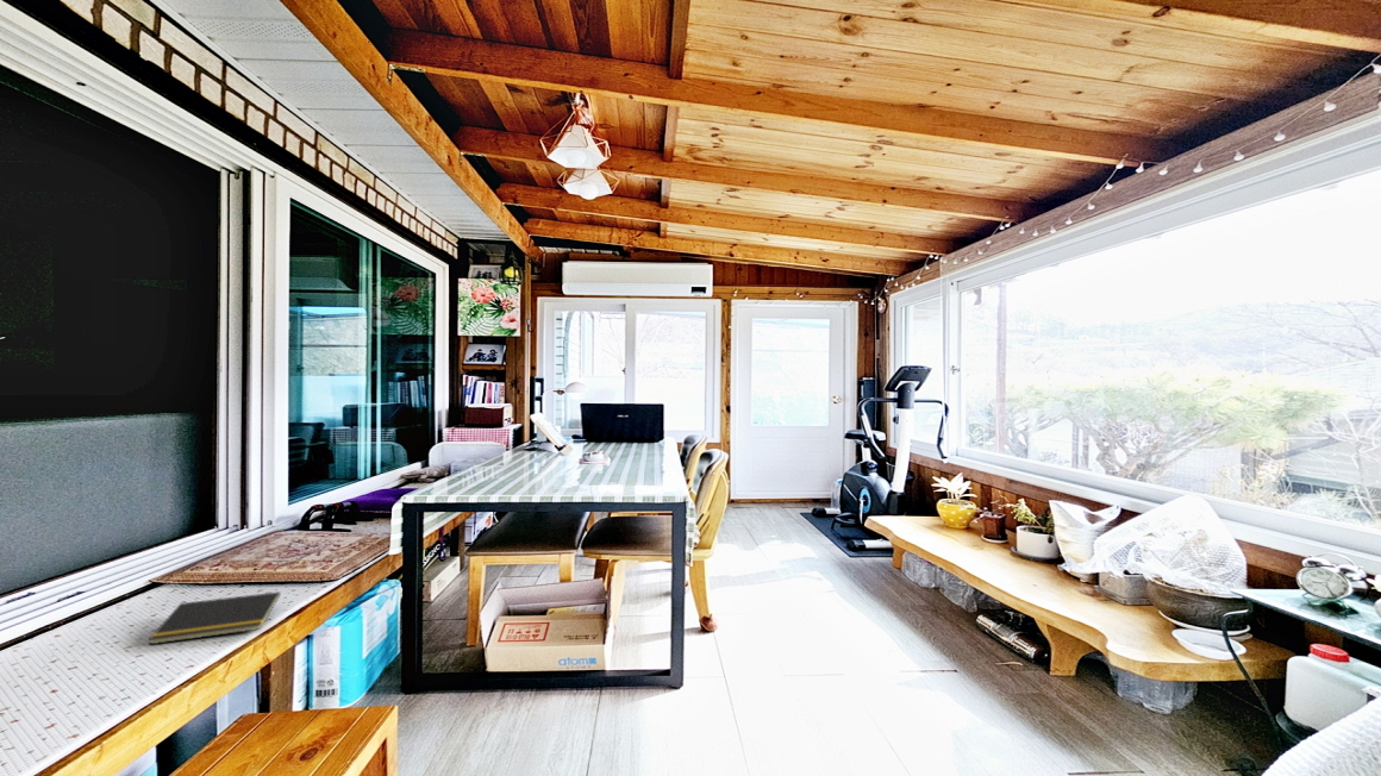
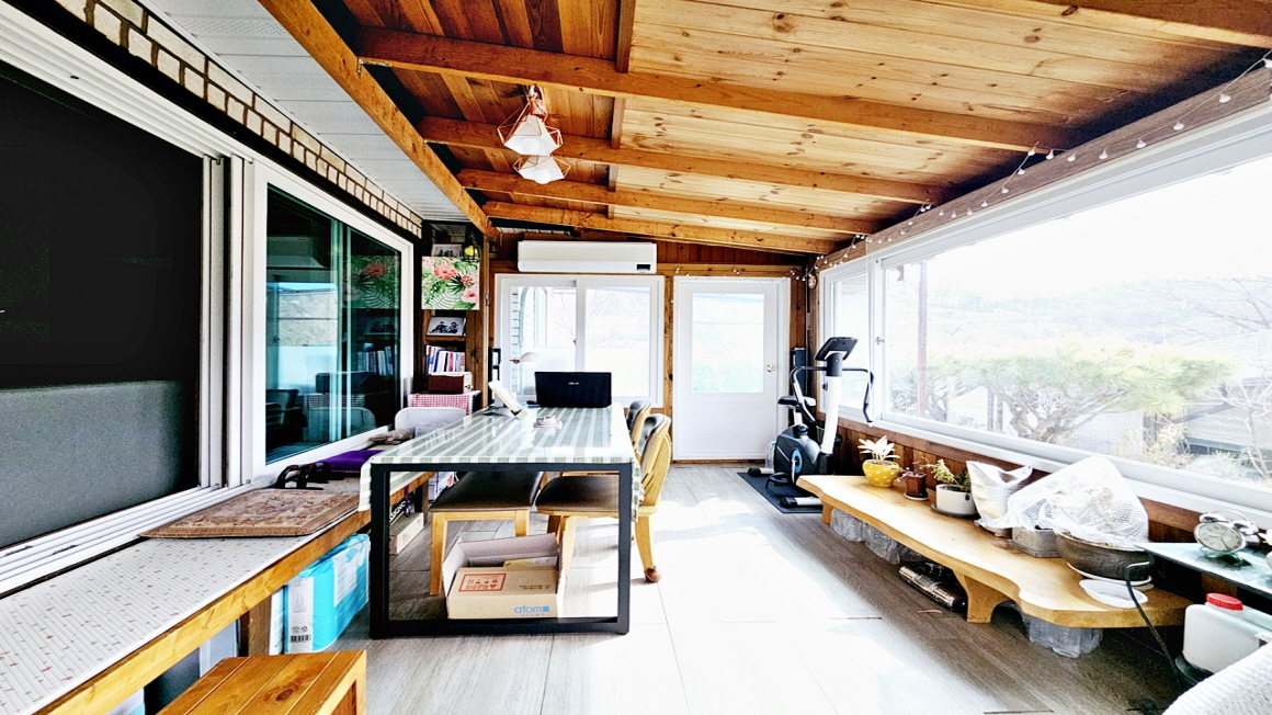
- notepad (219, 615)
